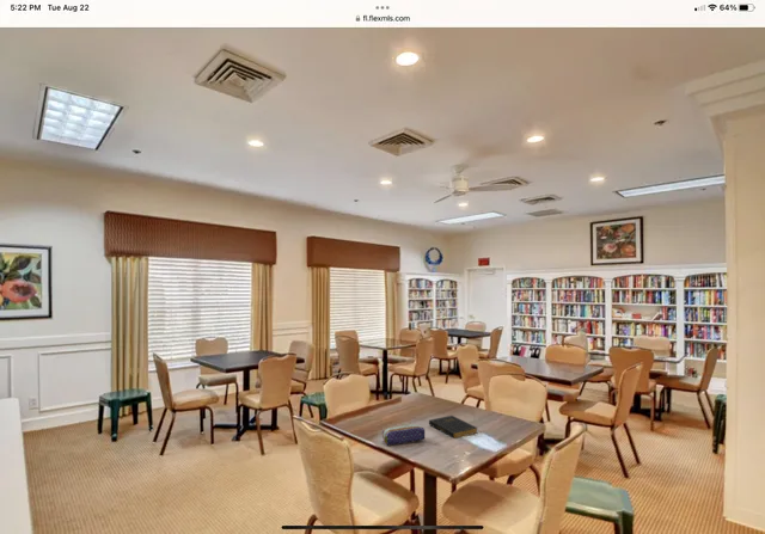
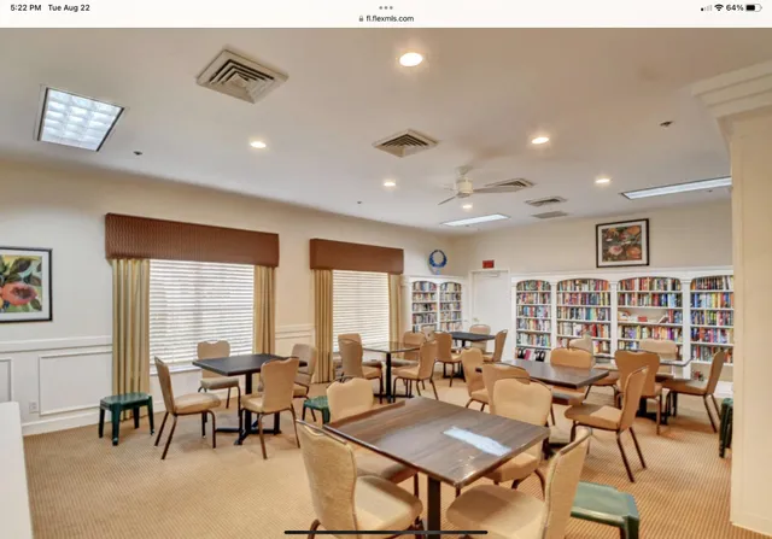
- book (453, 426)
- pencil case (403, 432)
